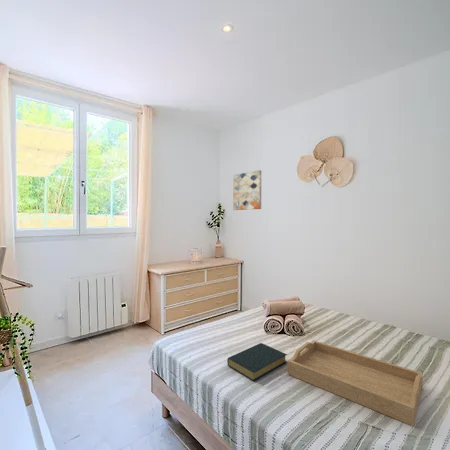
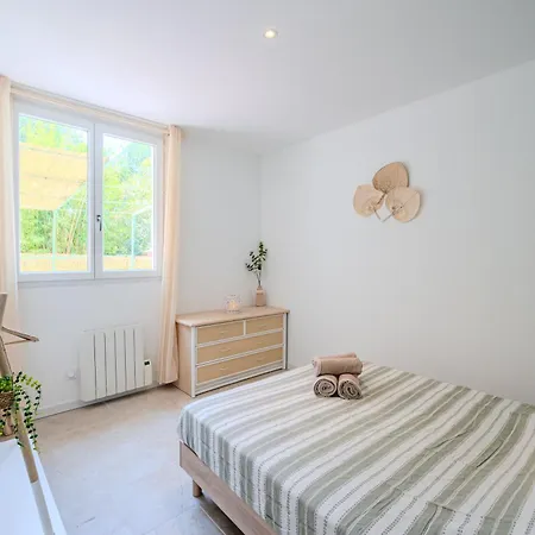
- serving tray (352, 371)
- hardback book (257, 359)
- wall art (246, 191)
